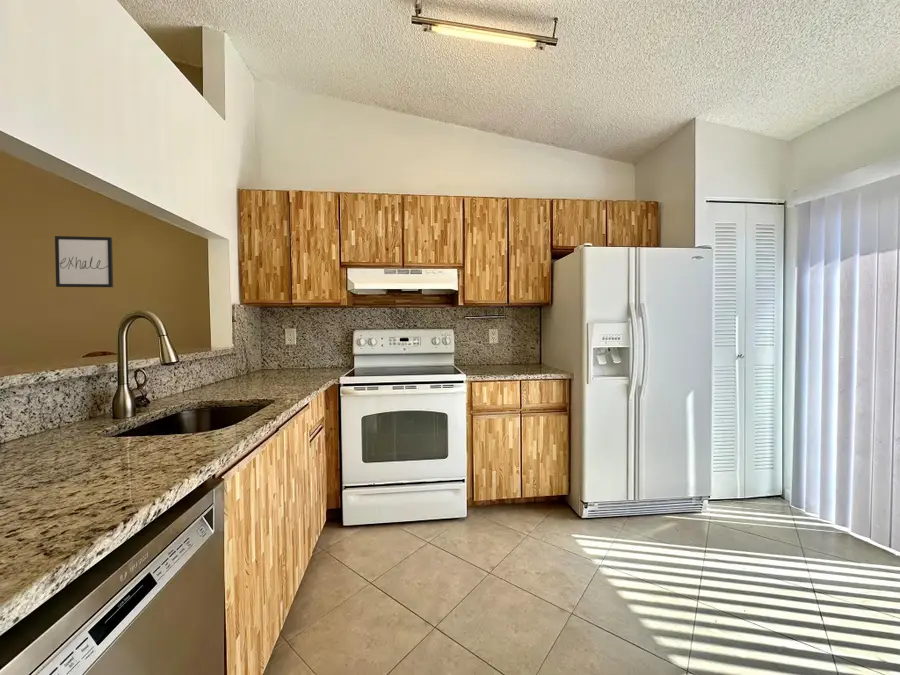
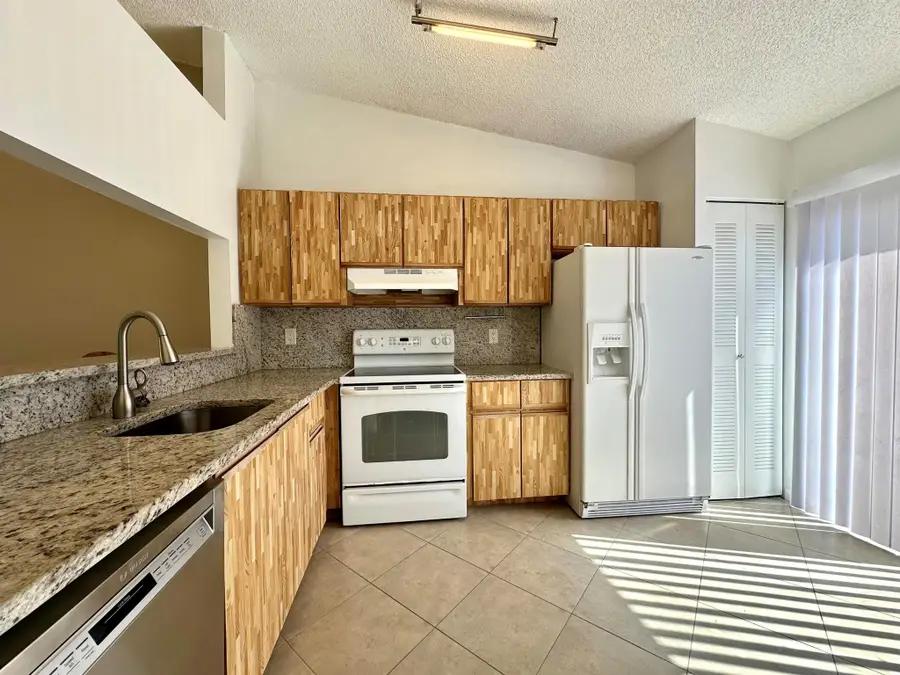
- wall art (84, 262)
